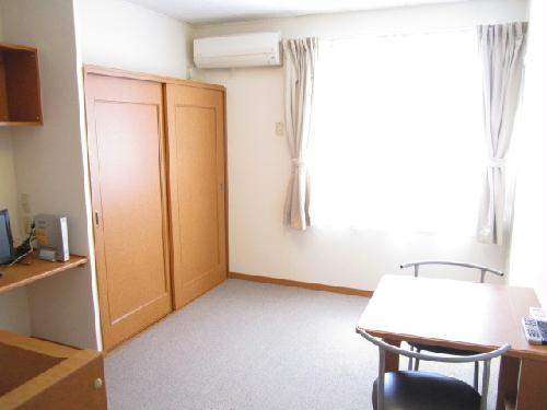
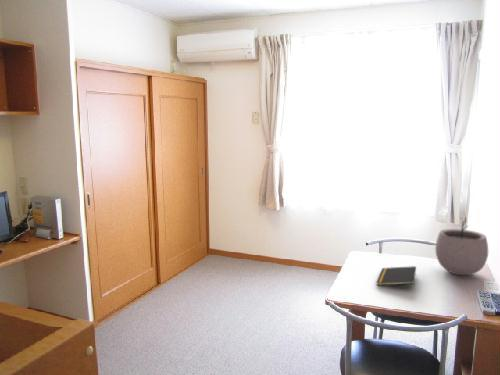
+ notepad (396, 275)
+ plant pot (461, 244)
